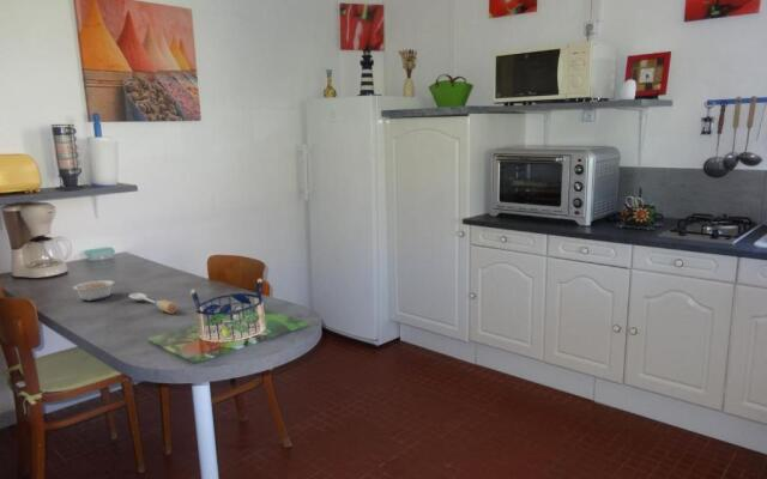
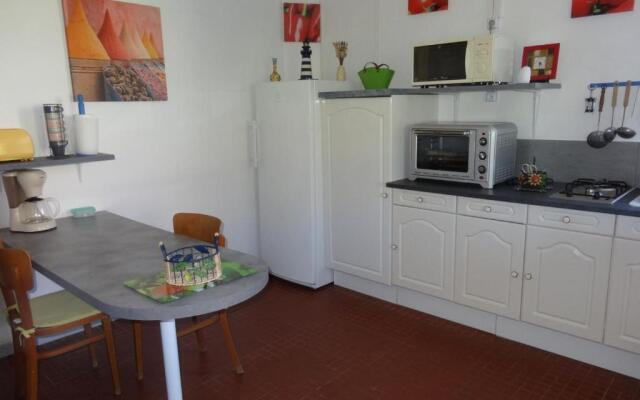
- spoon (152, 301)
- legume (92, 290)
